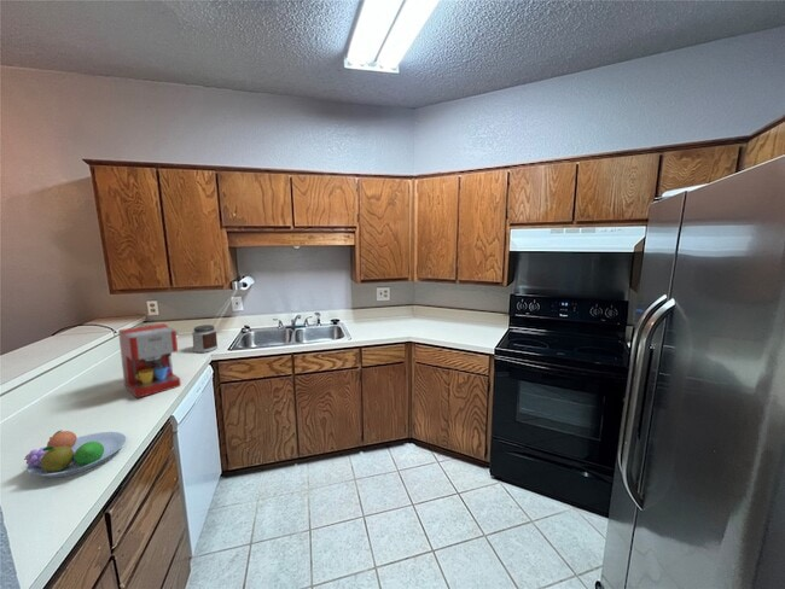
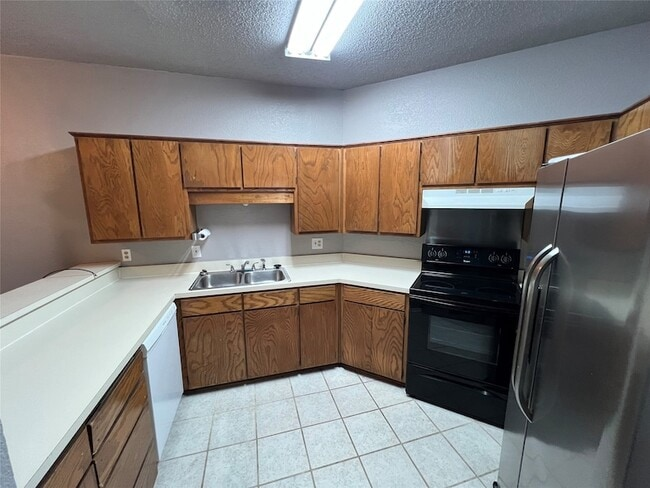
- jar (204, 338)
- fruit bowl (77, 445)
- coffee maker (150, 357)
